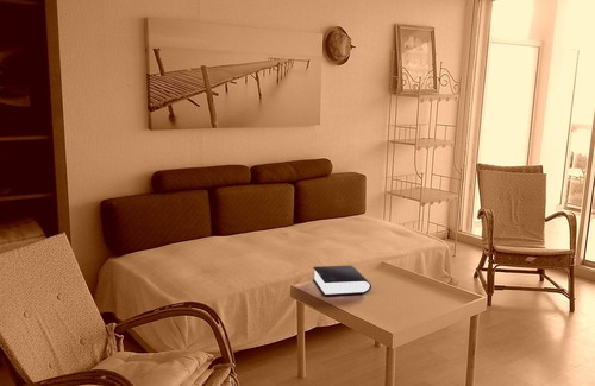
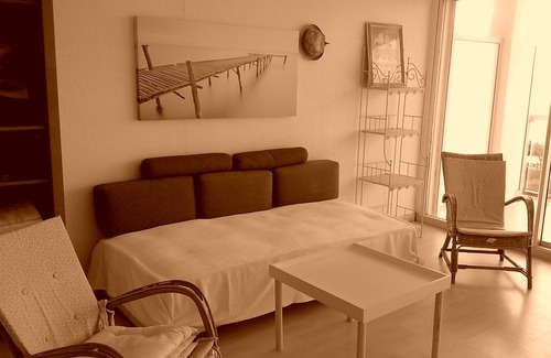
- book (340, 279)
